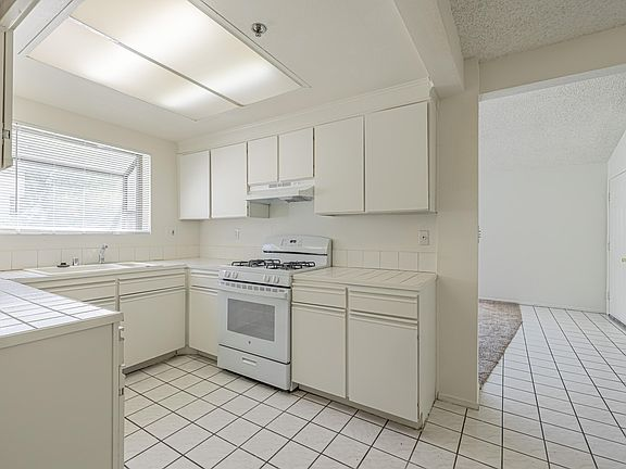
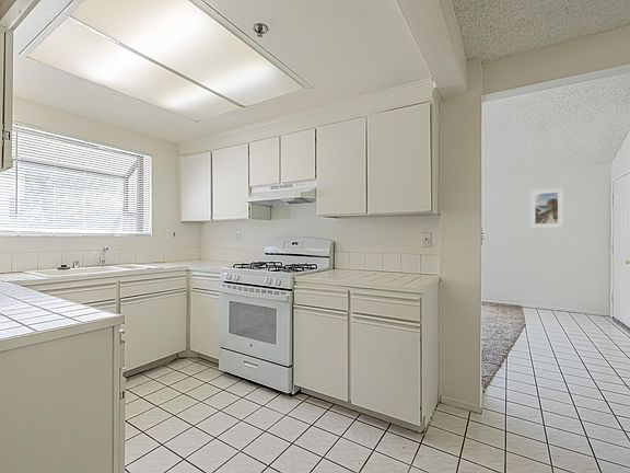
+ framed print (546, 208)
